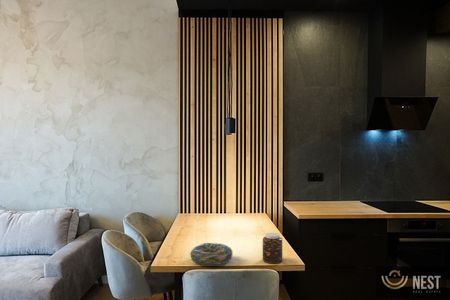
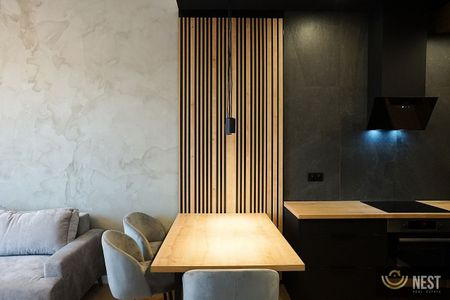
- jar (272, 247)
- decorative bowl (211, 253)
